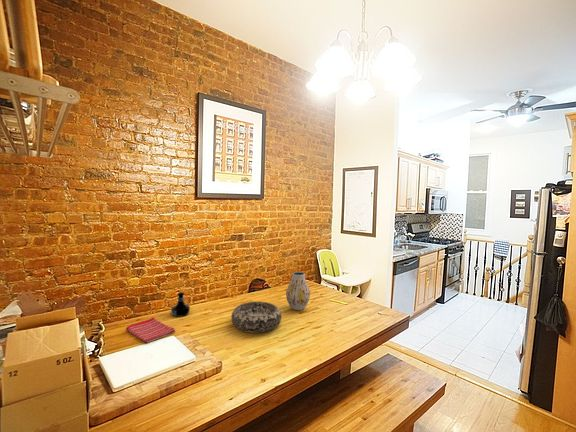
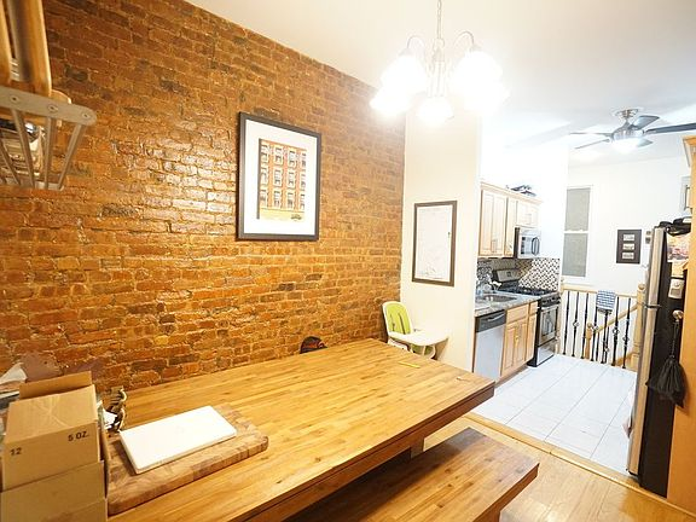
- decorative bowl (256, 316)
- dish towel (150, 329)
- vase (298, 291)
- tequila bottle (180, 303)
